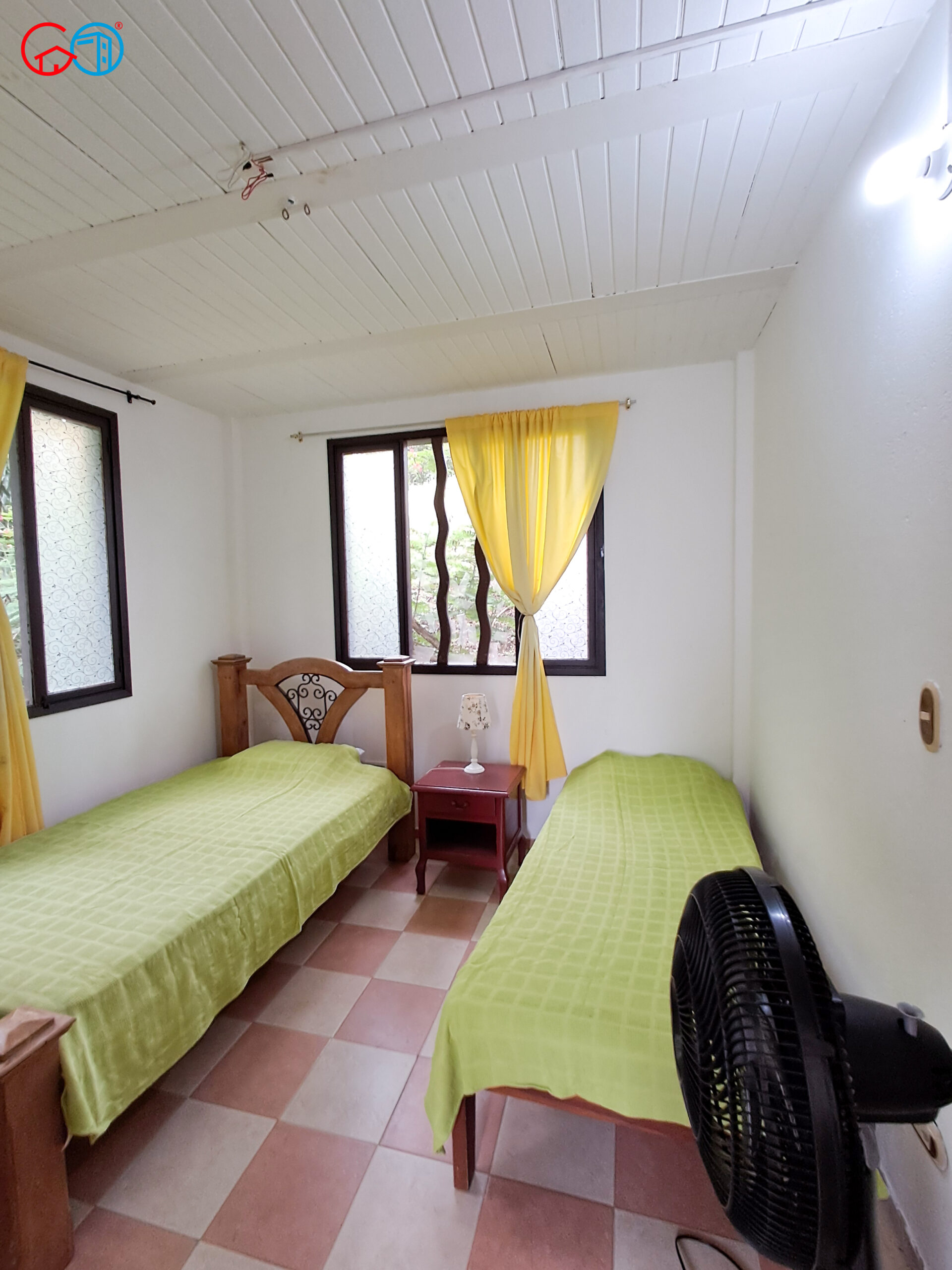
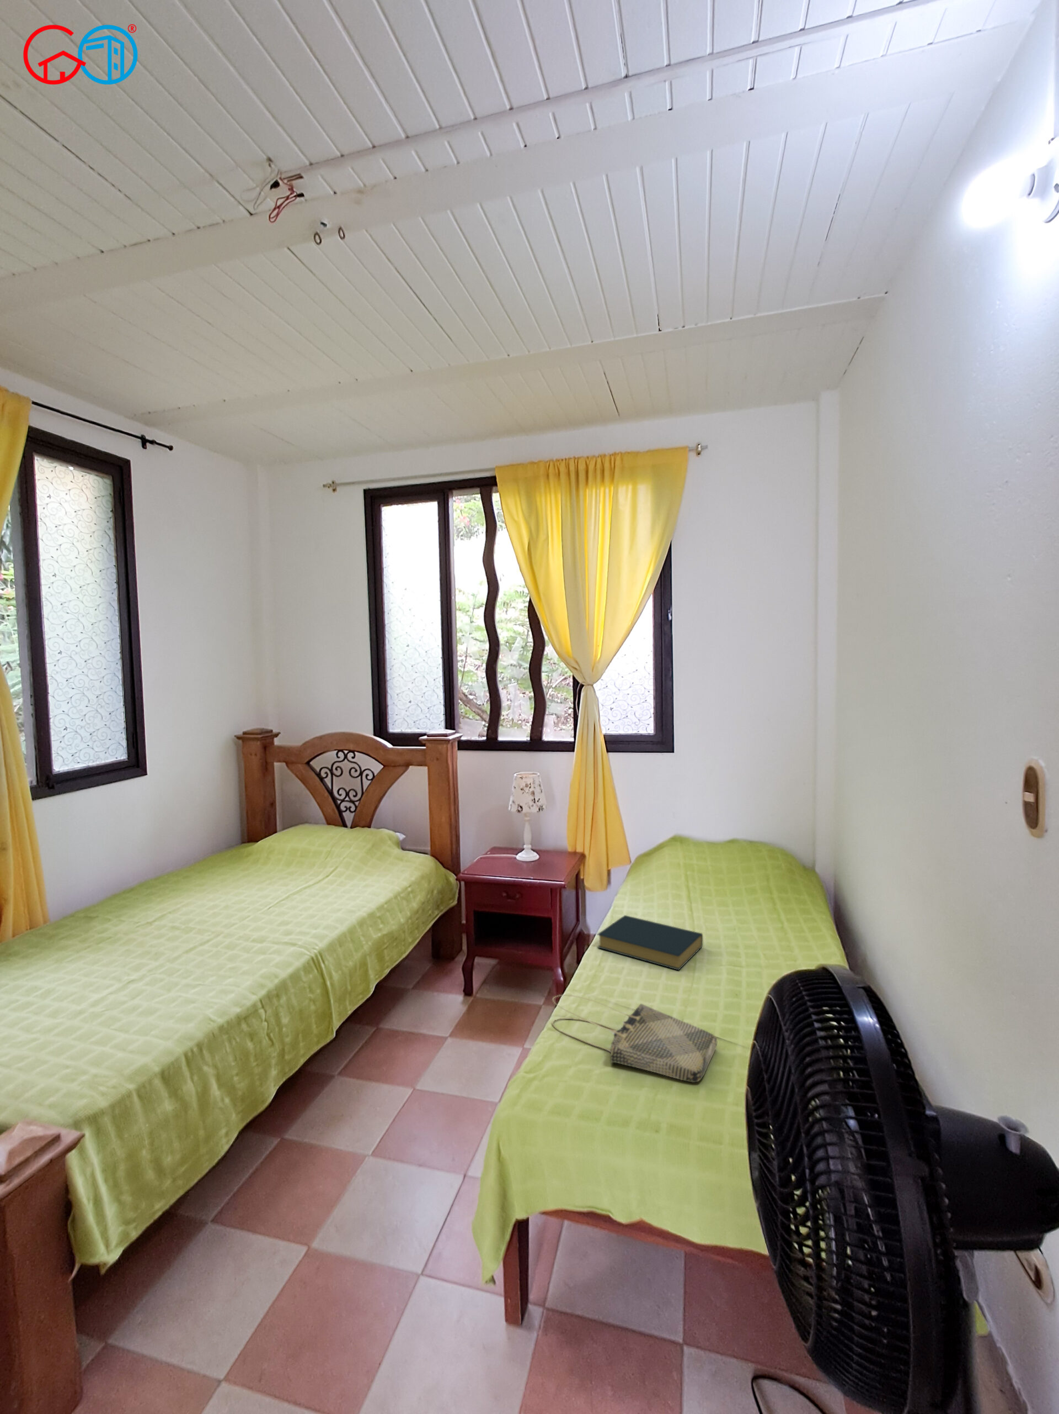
+ hardback book (650, 940)
+ tote bag (626, 1029)
